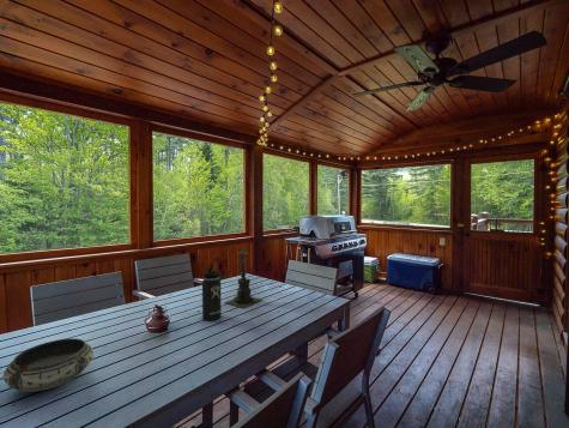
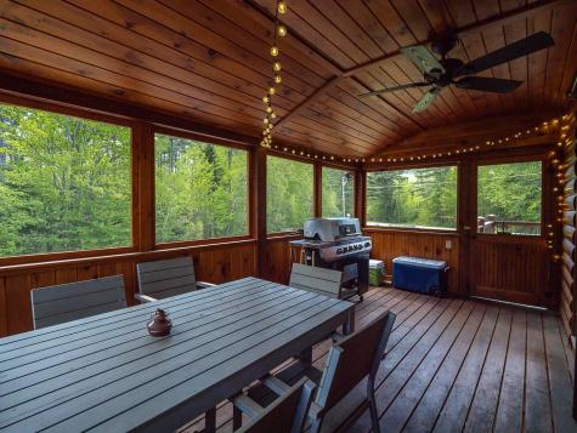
- candle holder (243, 272)
- bowl (52, 366)
- thermos bottle (213, 290)
